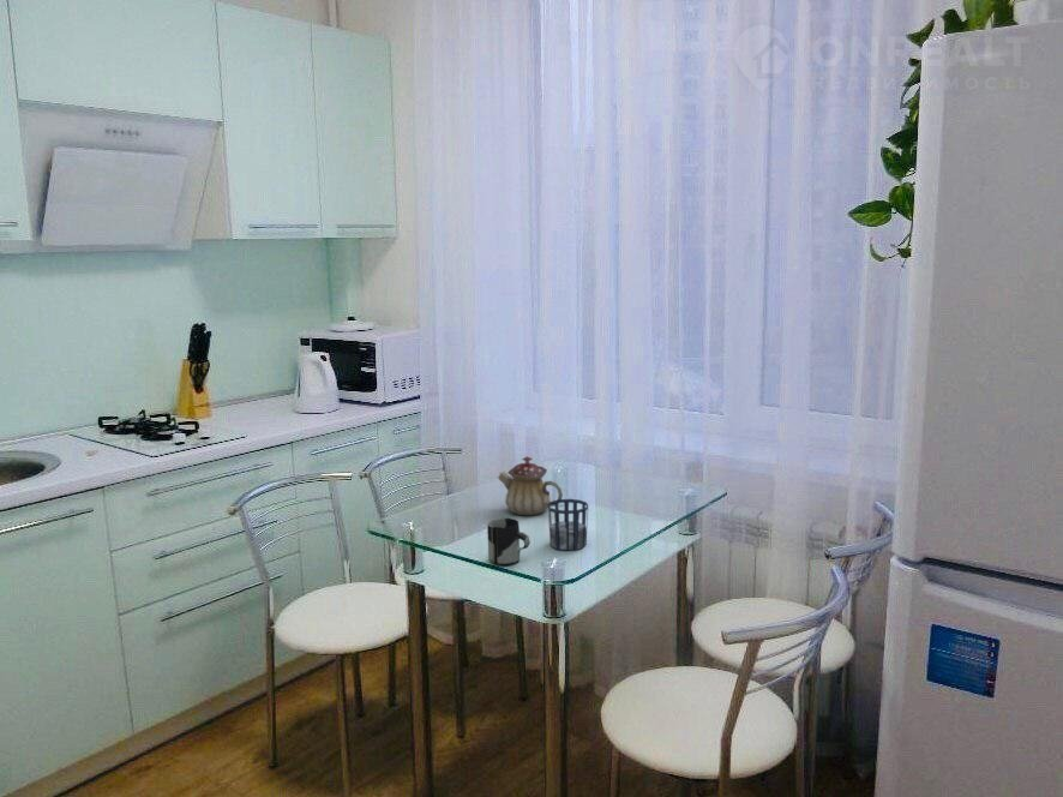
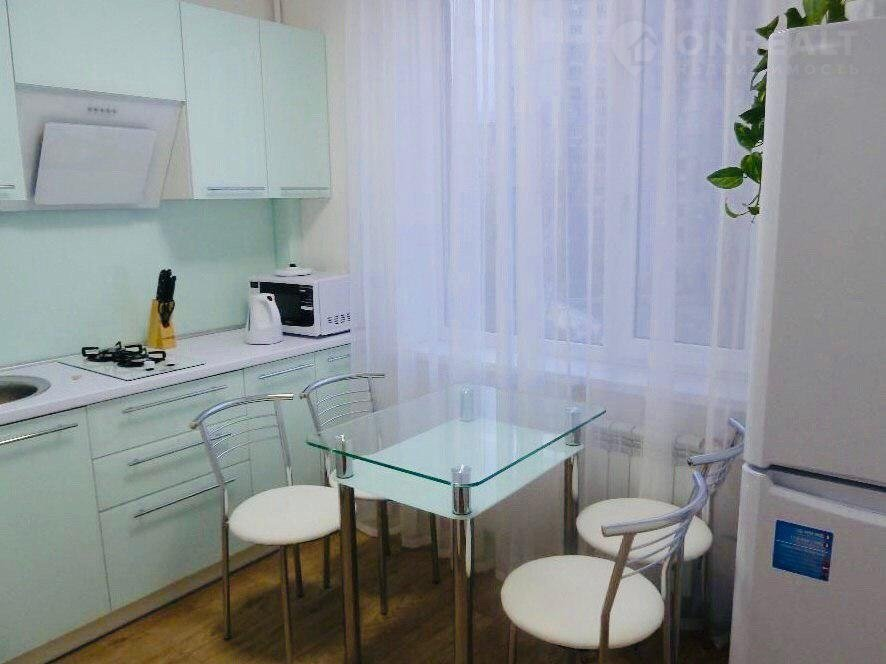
- cup (509, 541)
- teapot (530, 484)
- cup (567, 523)
